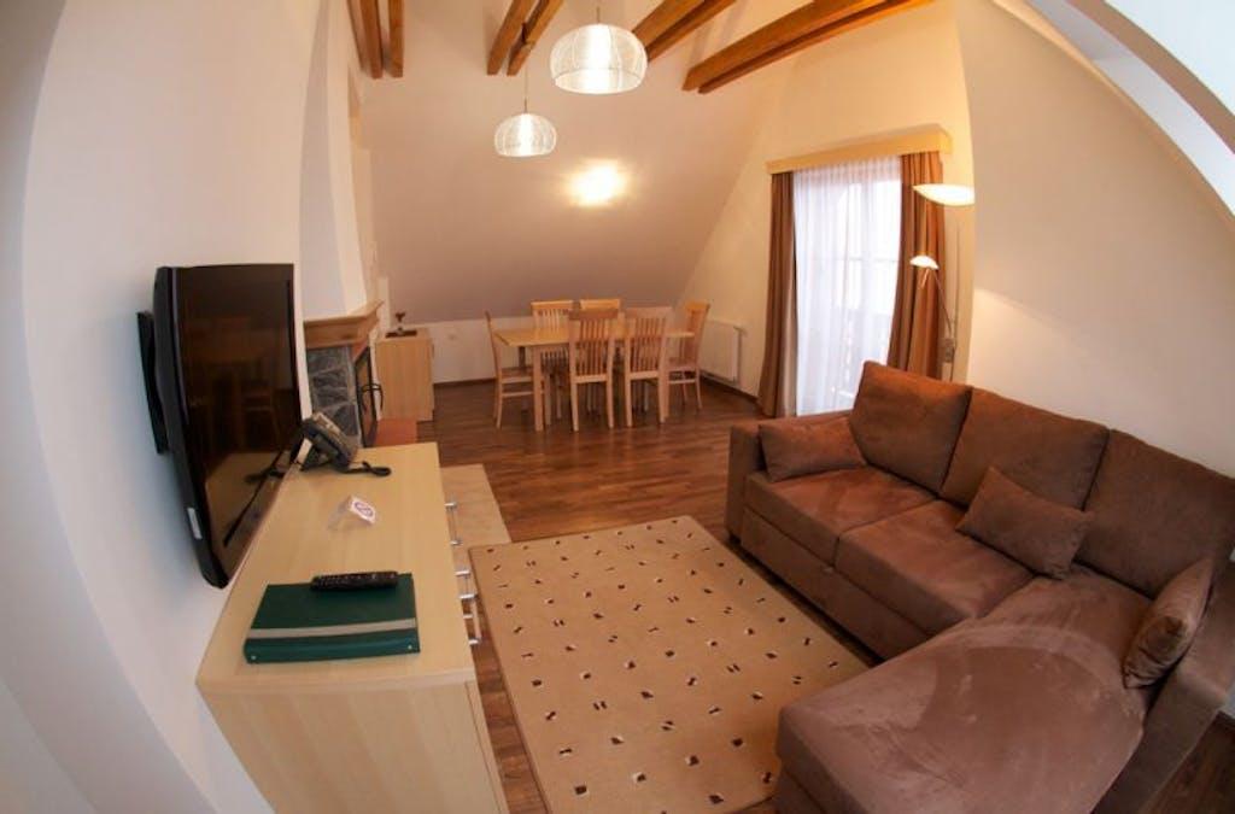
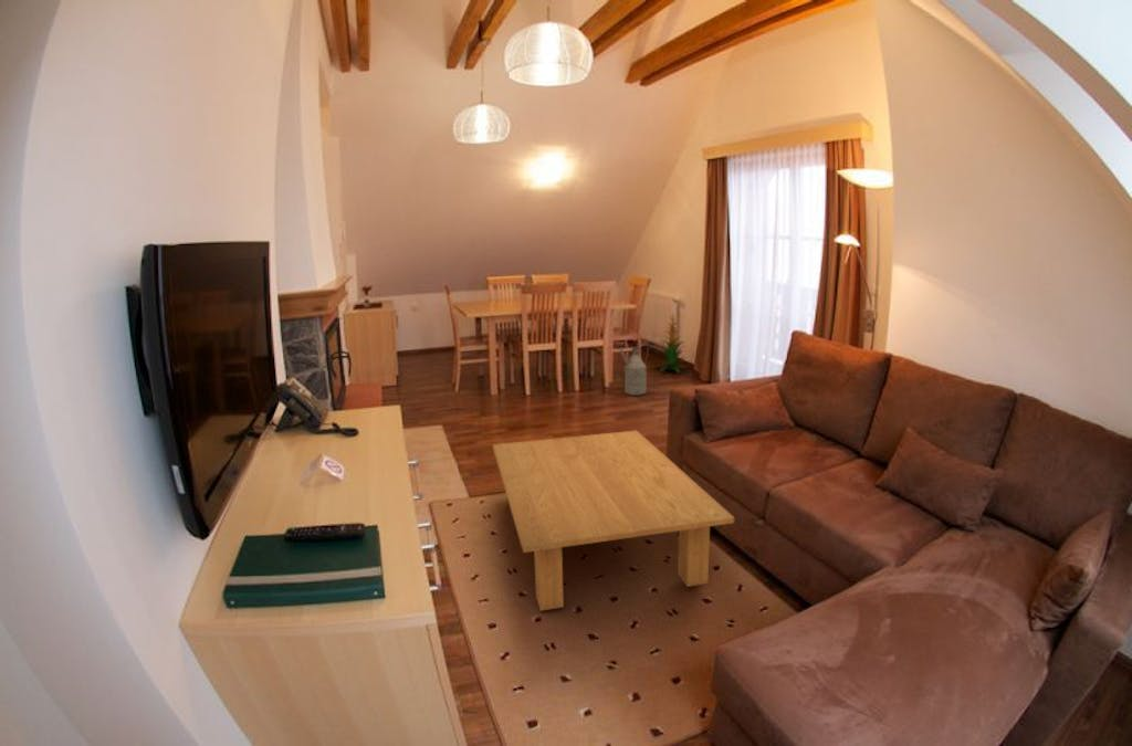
+ coffee table (594, 506)
+ watering can (633, 368)
+ indoor plant (672, 342)
